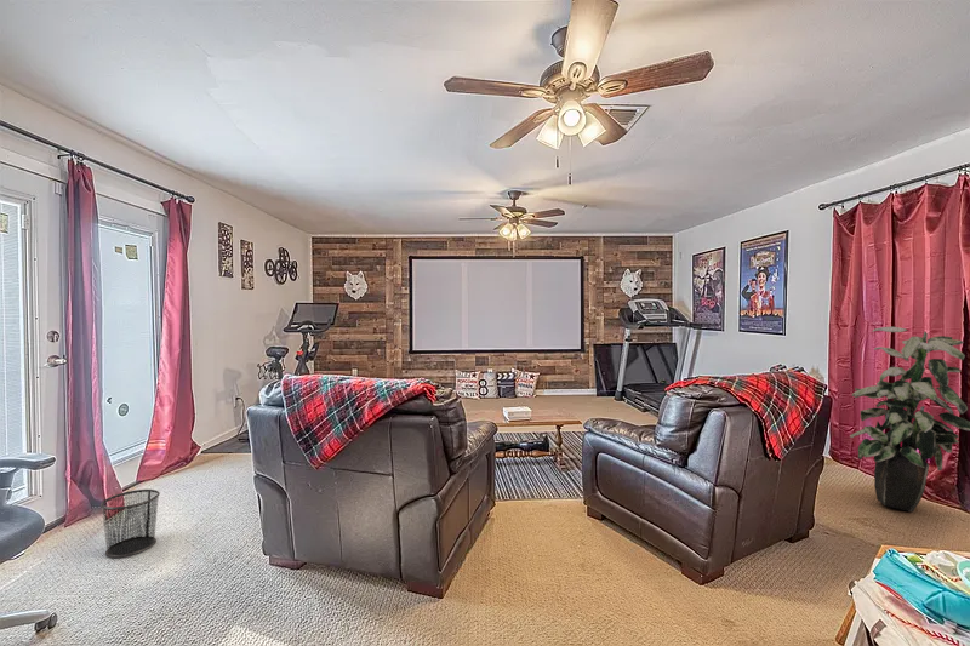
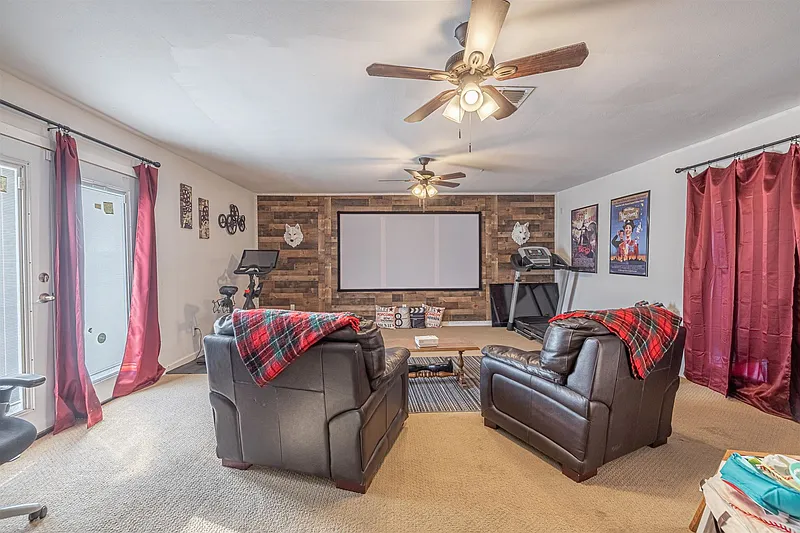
- waste bin (131, 521)
- indoor plant (903, 416)
